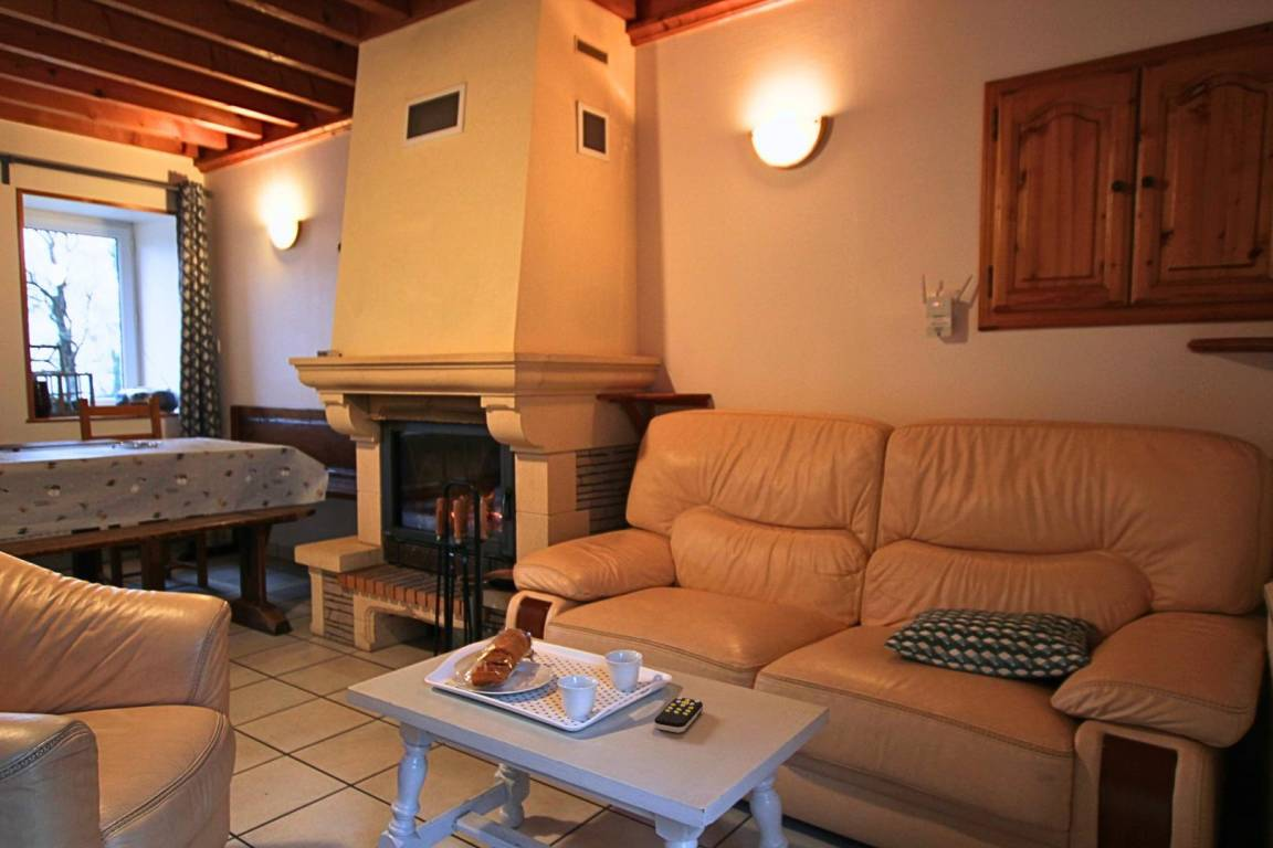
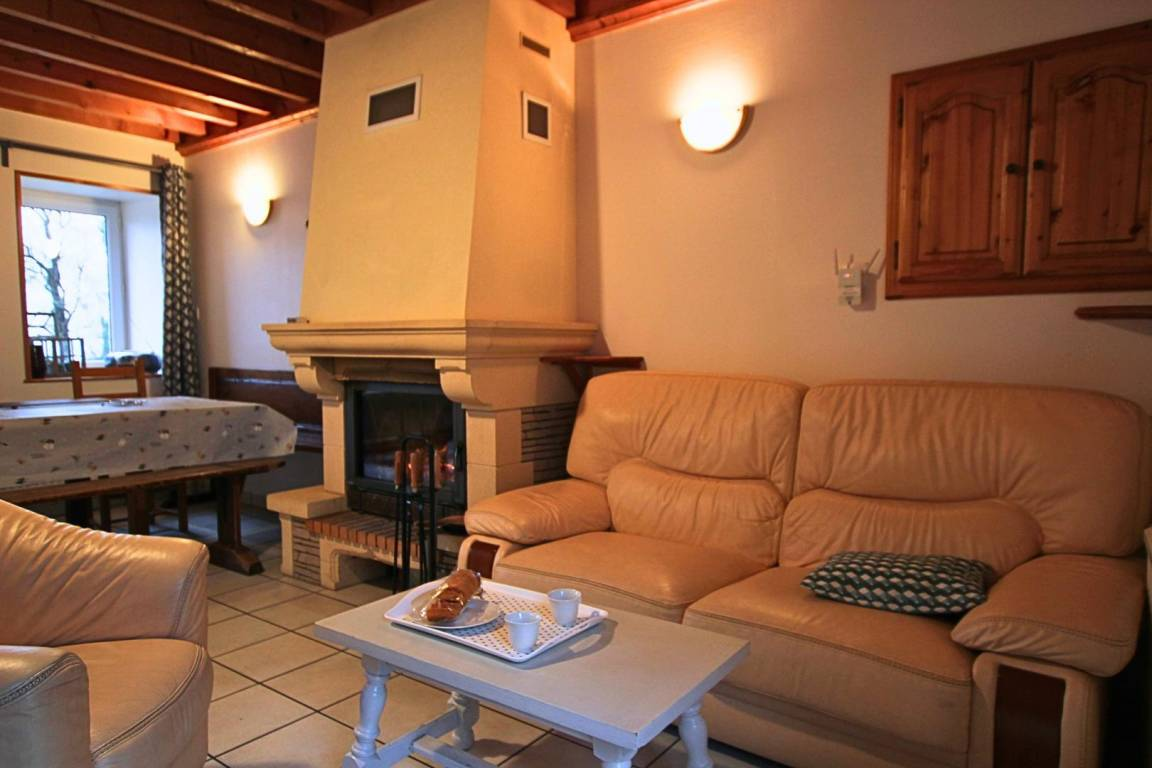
- remote control (678, 713)
